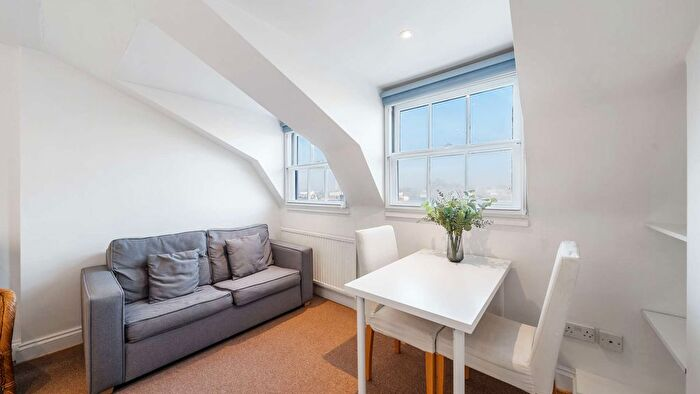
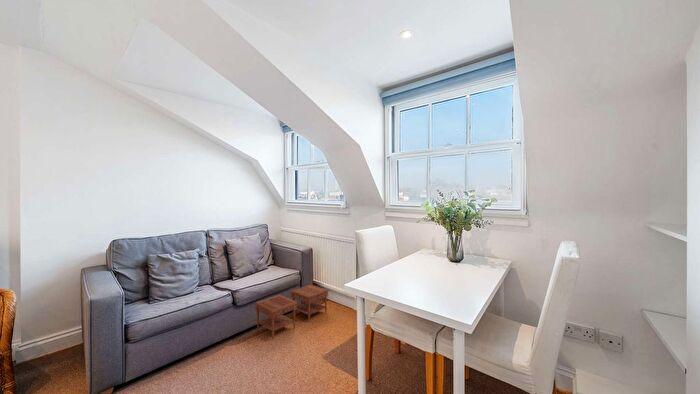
+ side table (293, 308)
